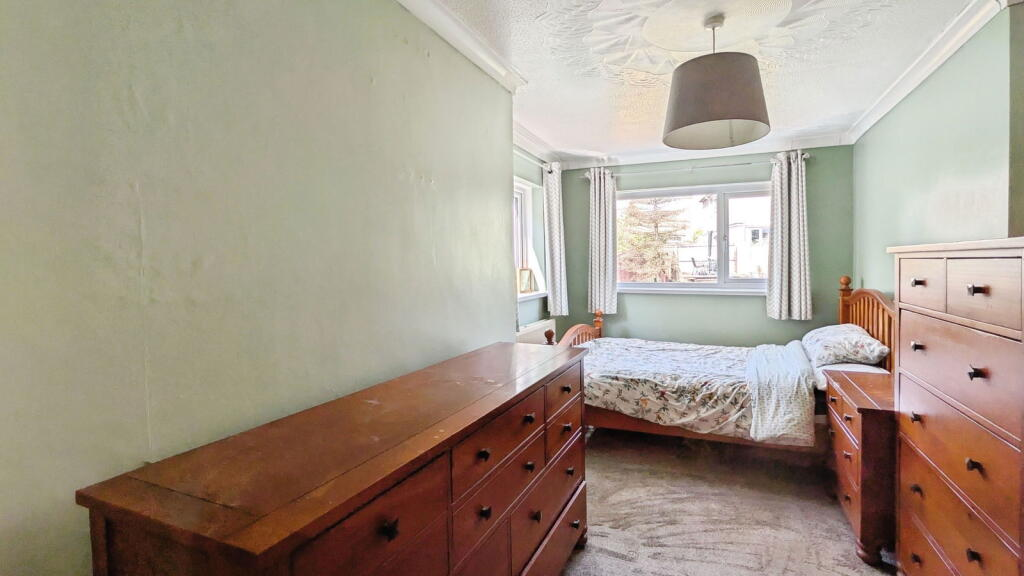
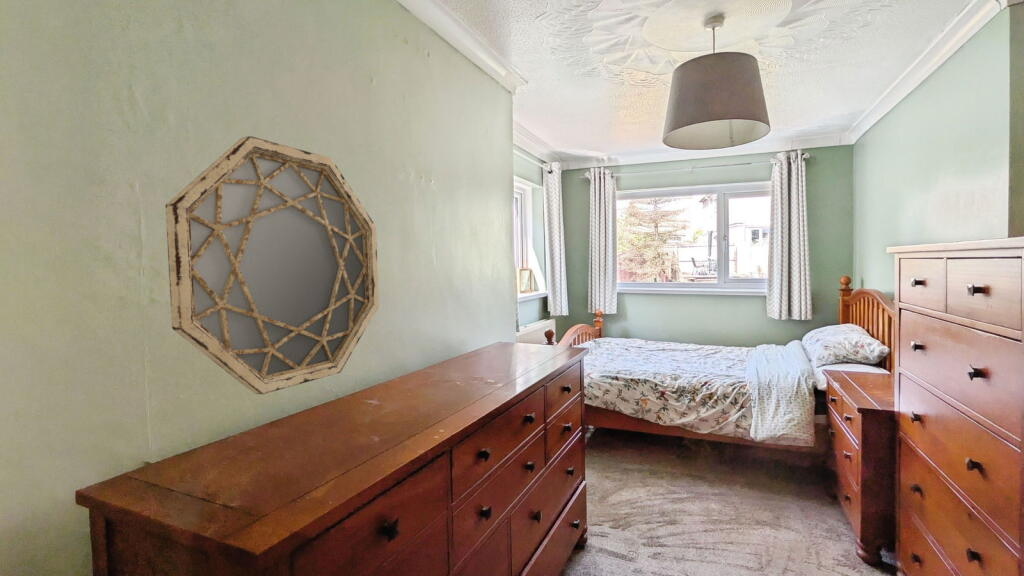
+ home mirror (295, 266)
